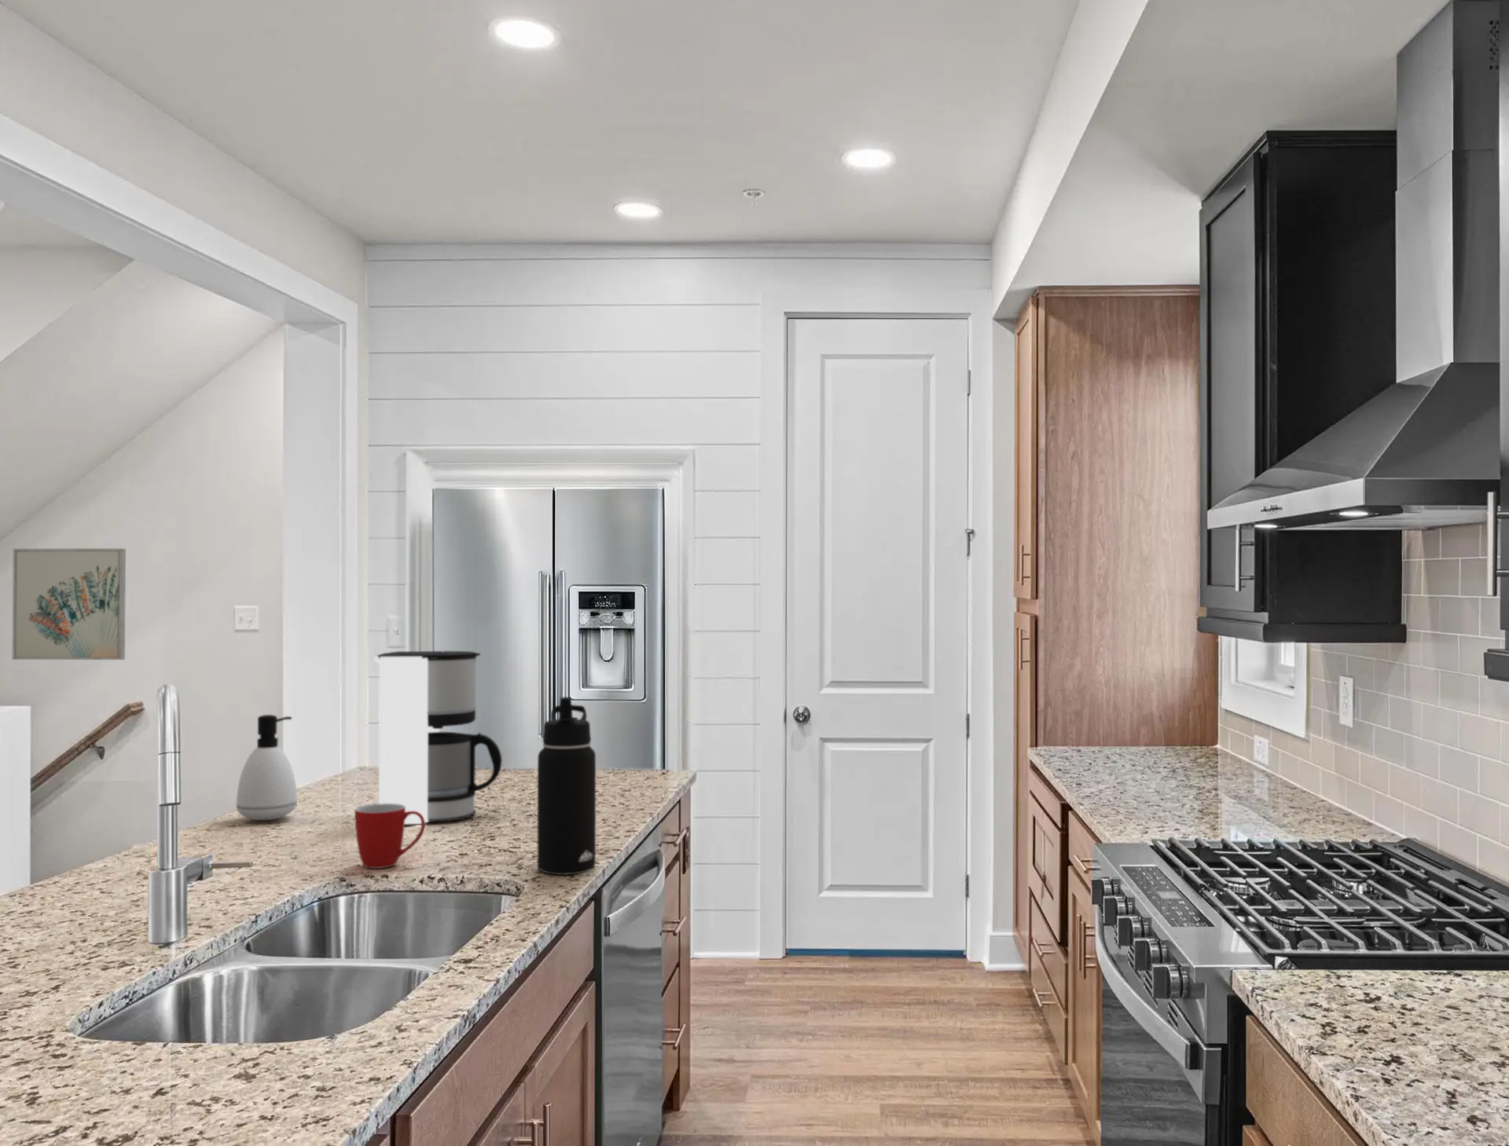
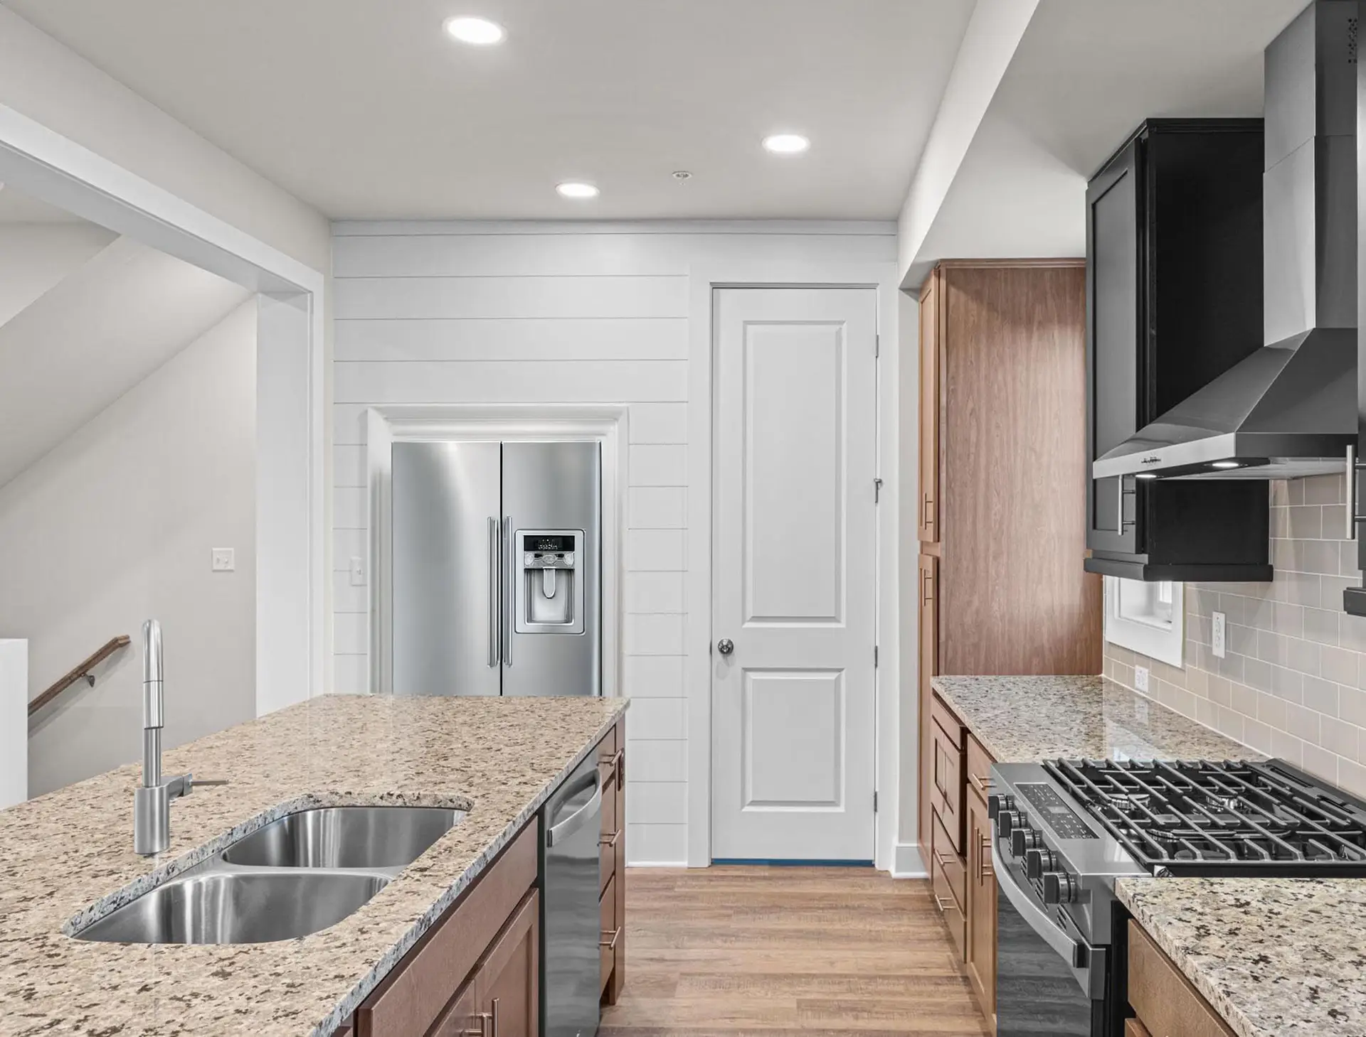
- wall art (69, 604)
- coffee maker (440, 734)
- mug (390, 835)
- water bottle (567, 780)
- soap dispenser (267, 767)
